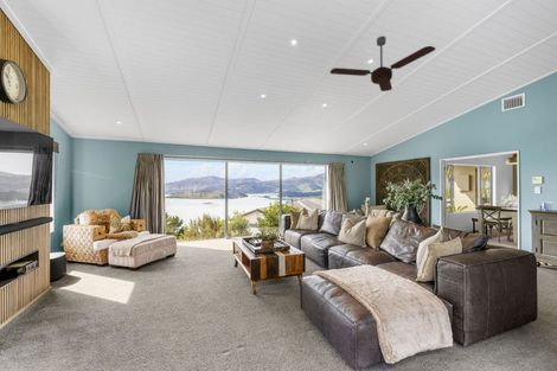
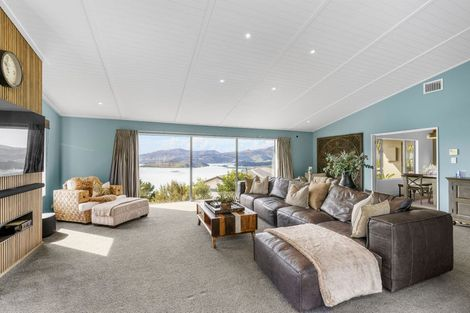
- ceiling fan (380, 63)
